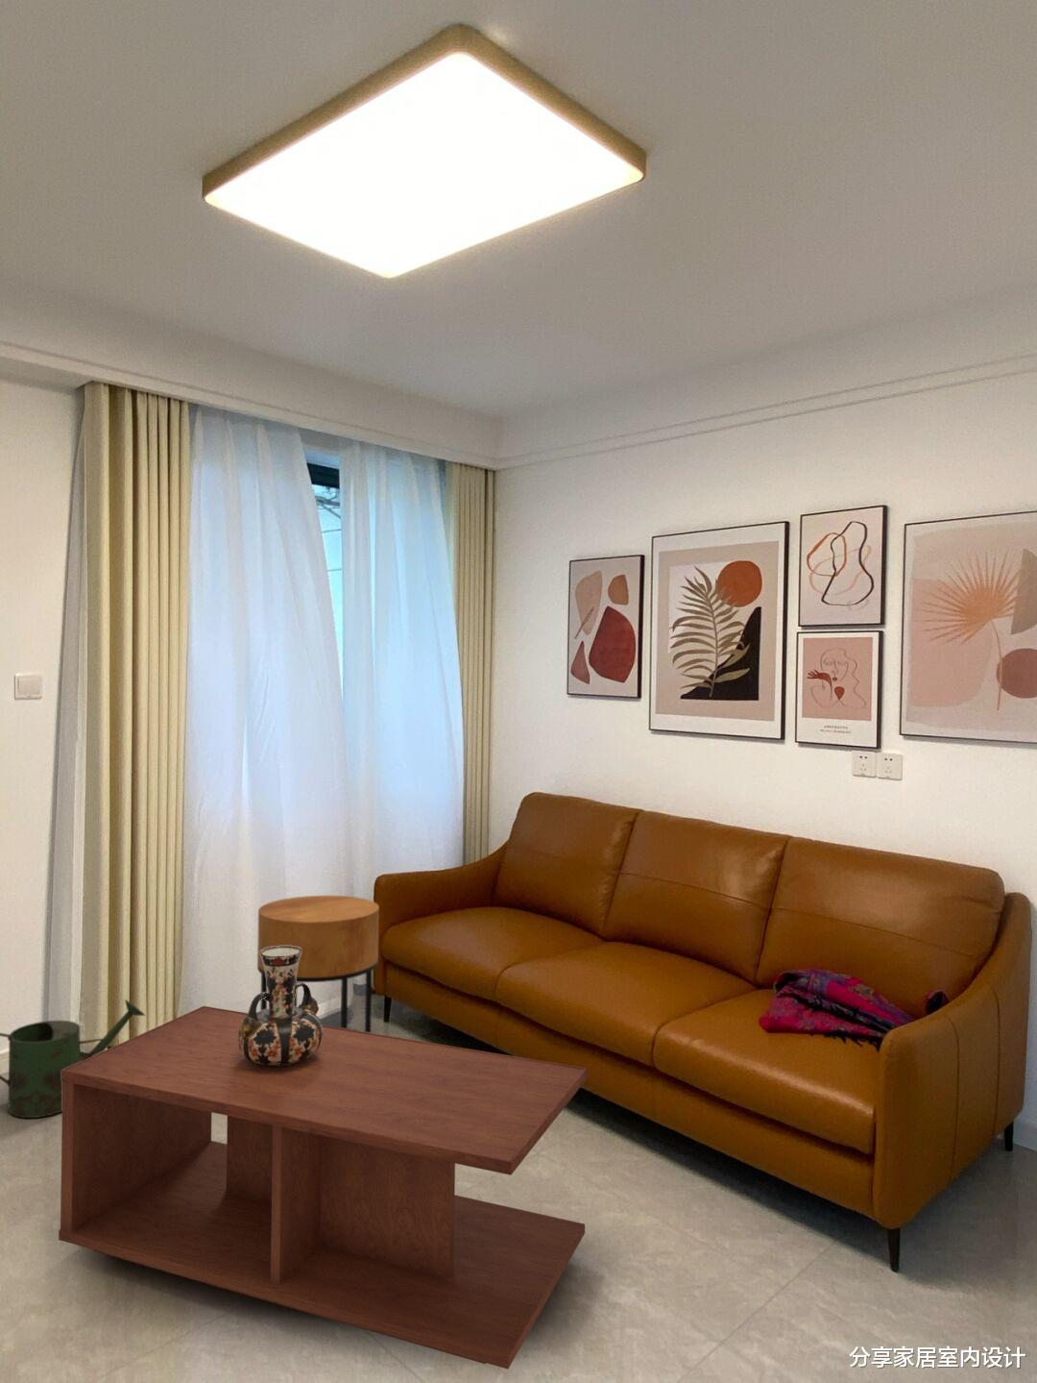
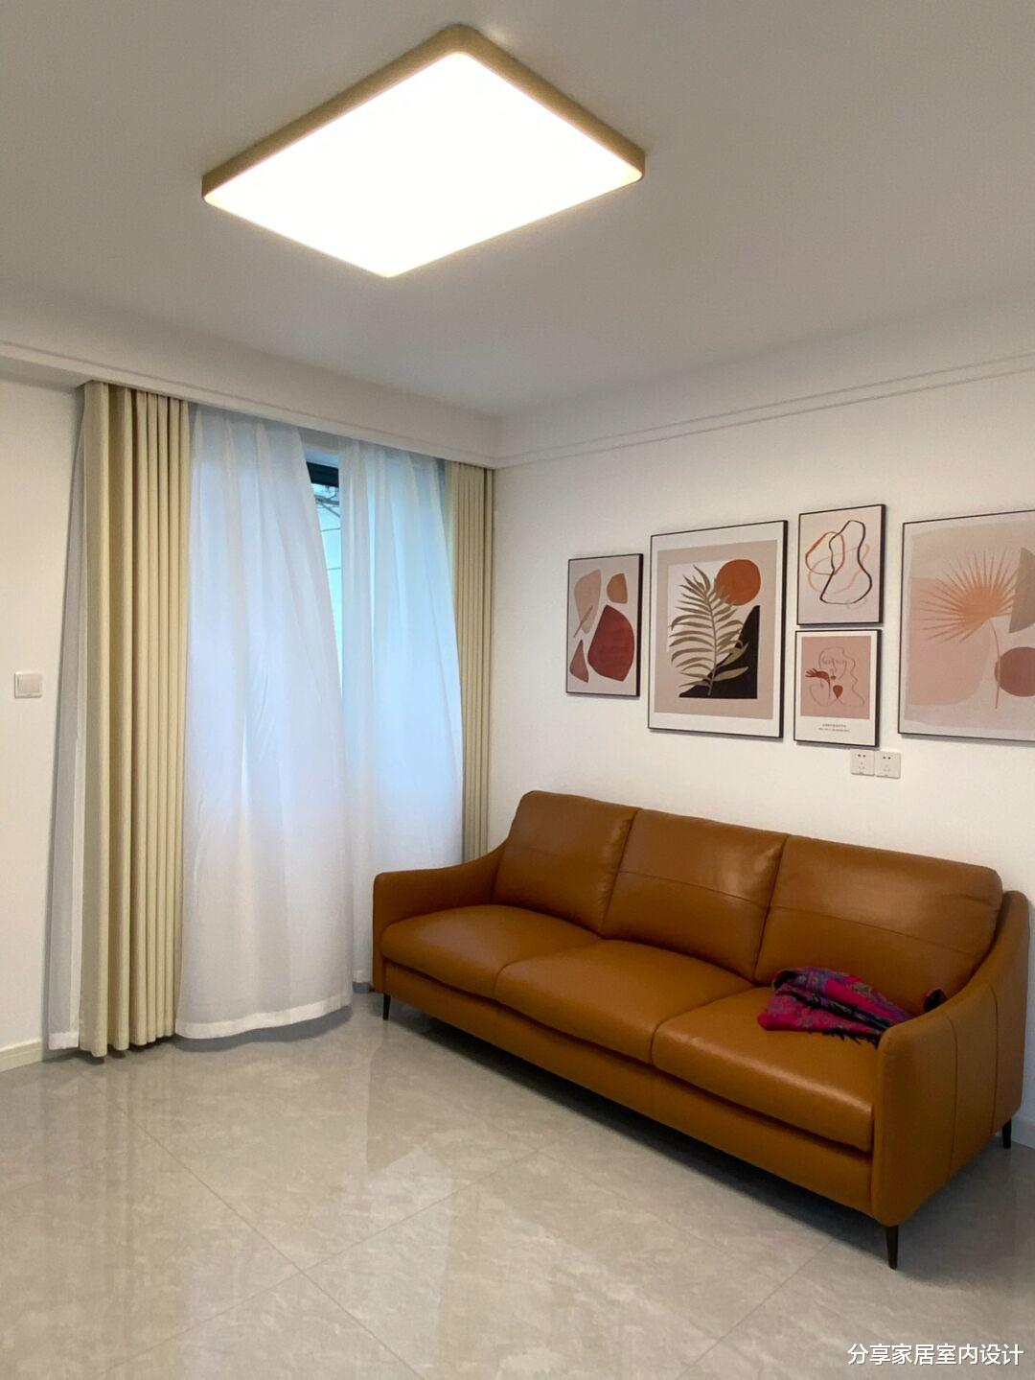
- side table (318, 980)
- coffee table (326, 1163)
- watering can (63, 1054)
- decorative vase (280, 1004)
